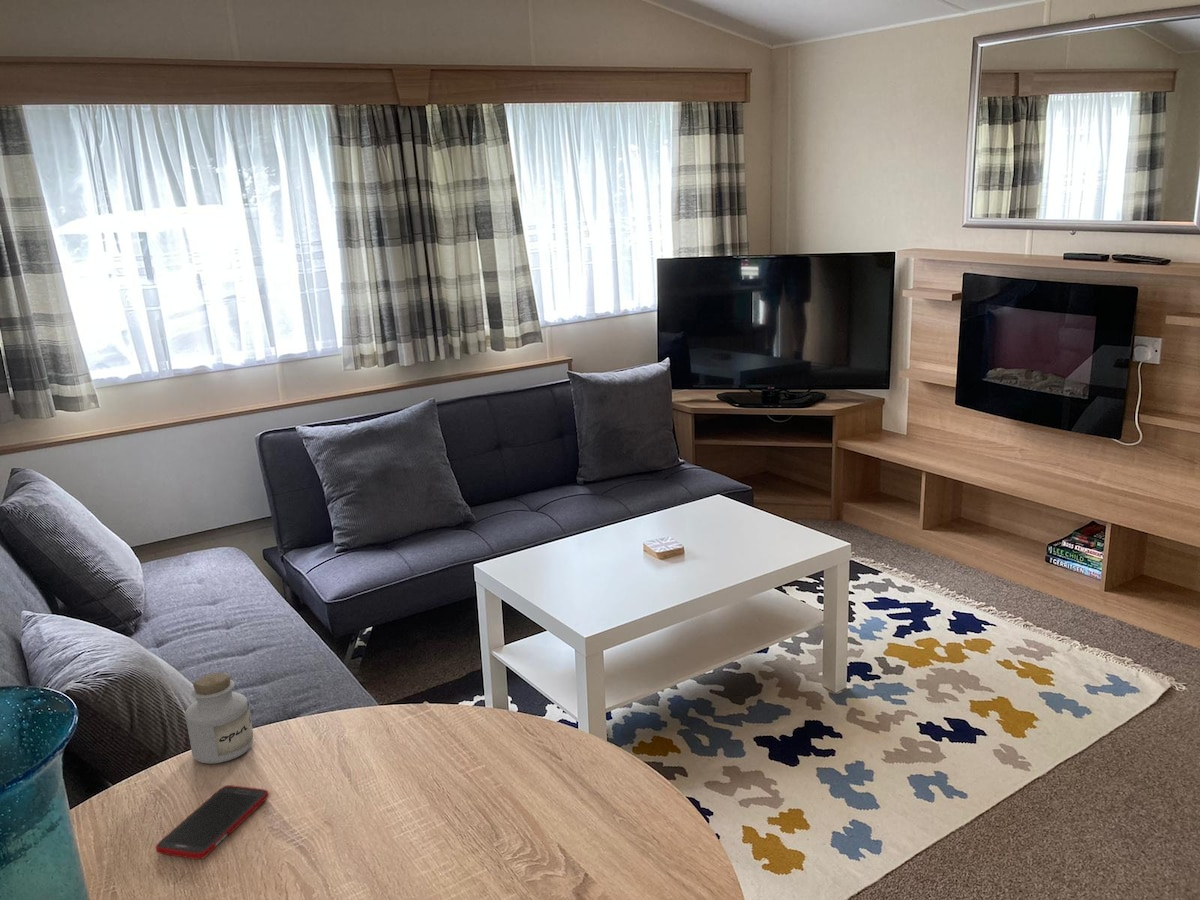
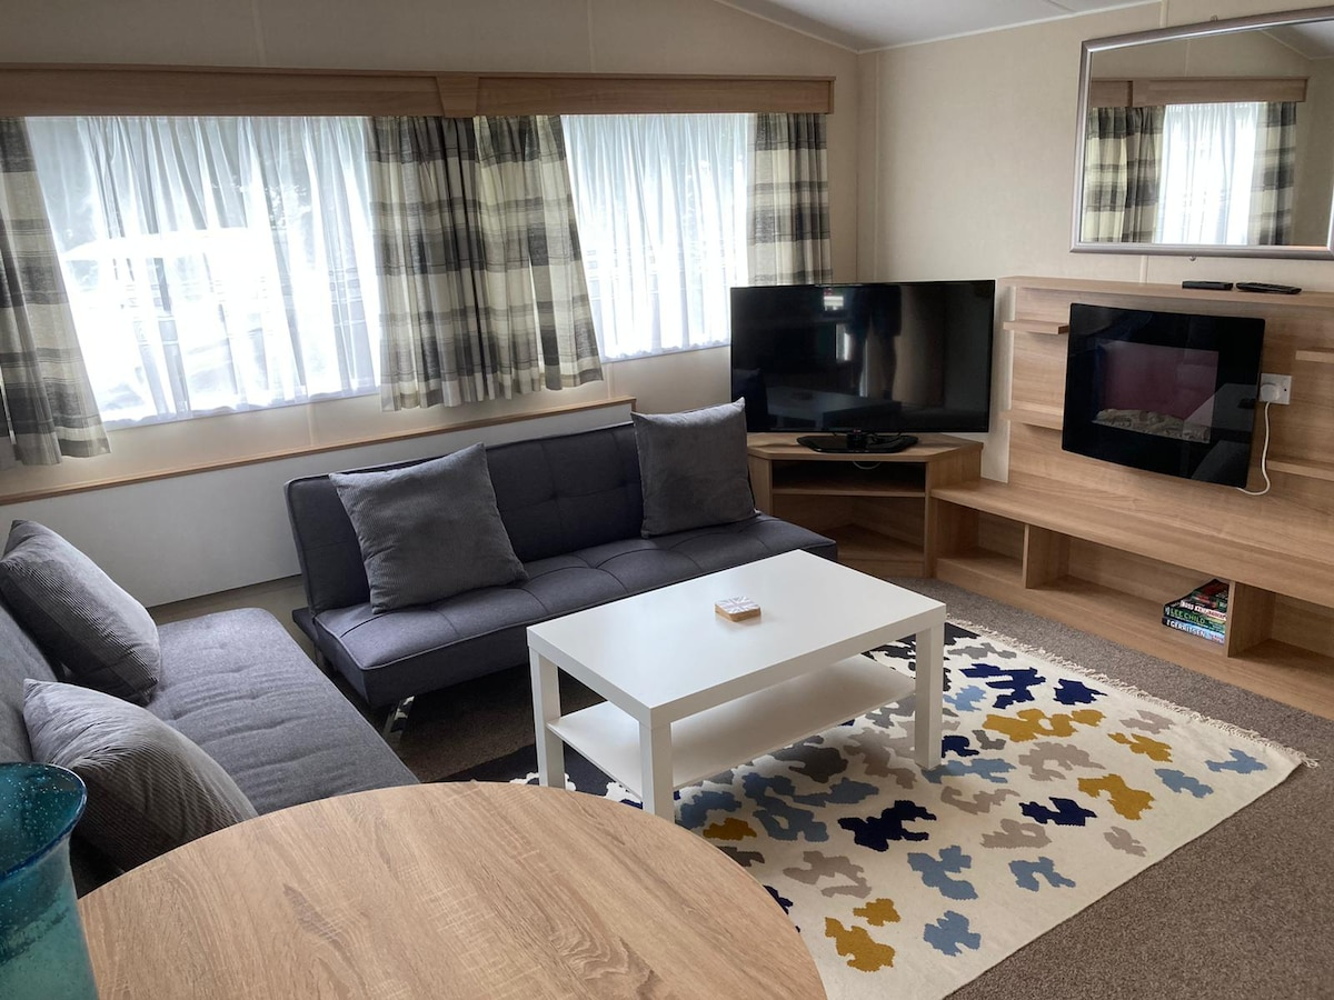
- cell phone (214, 820)
- jar (217, 714)
